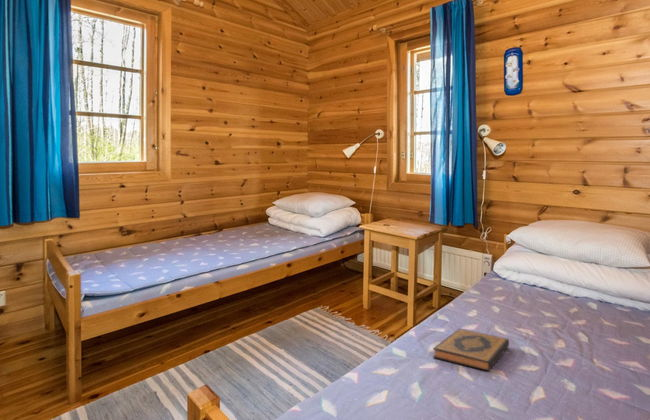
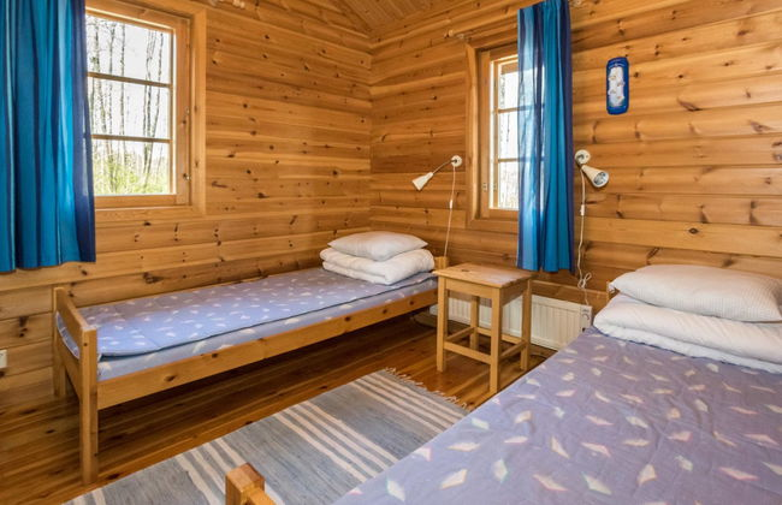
- hardback book (472, 347)
